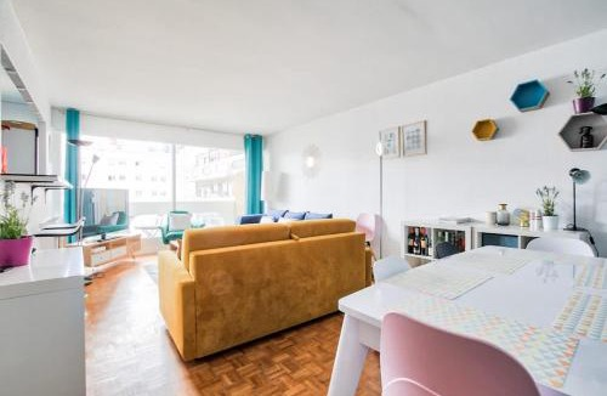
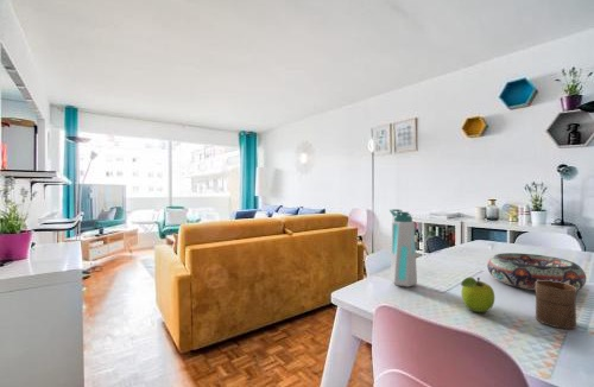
+ decorative bowl (532, 271)
+ water bottle (402, 246)
+ fruit (475, 293)
+ cup (556, 303)
